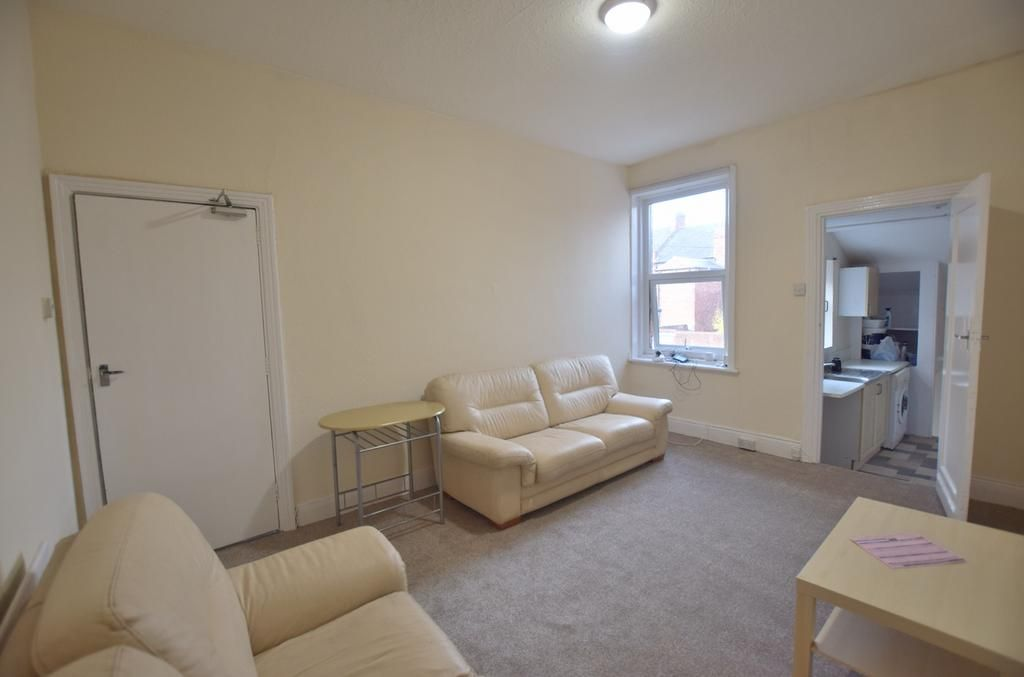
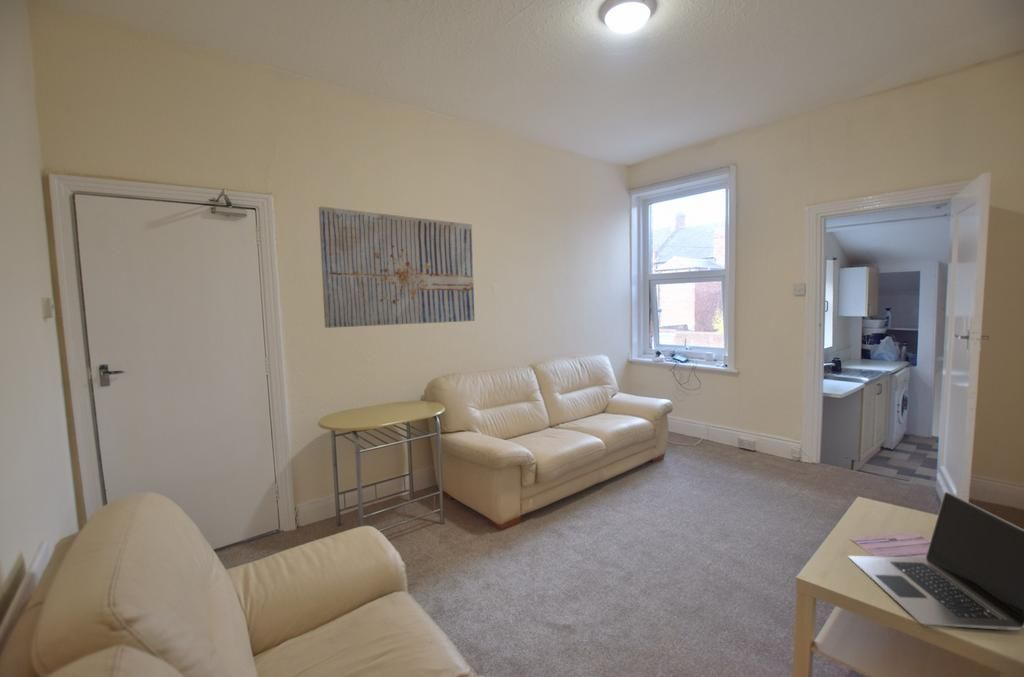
+ laptop (935, 551)
+ wall art (405, 270)
